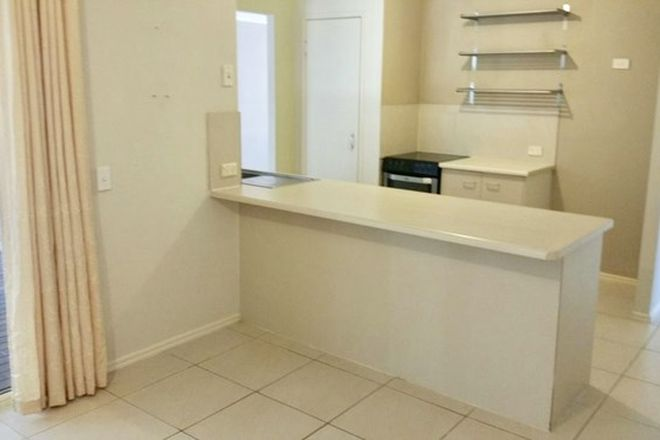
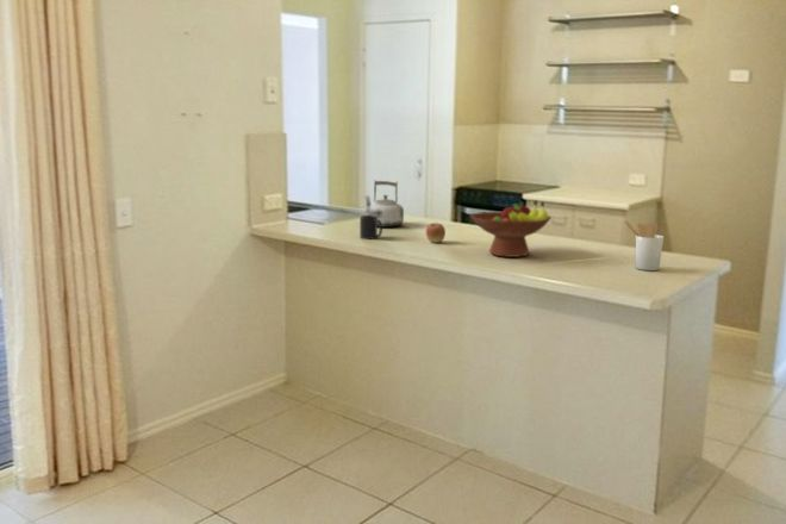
+ kettle (381, 202)
+ apple (435, 232)
+ mug (372, 227)
+ utensil holder (641, 243)
+ fruit bowl (510, 227)
